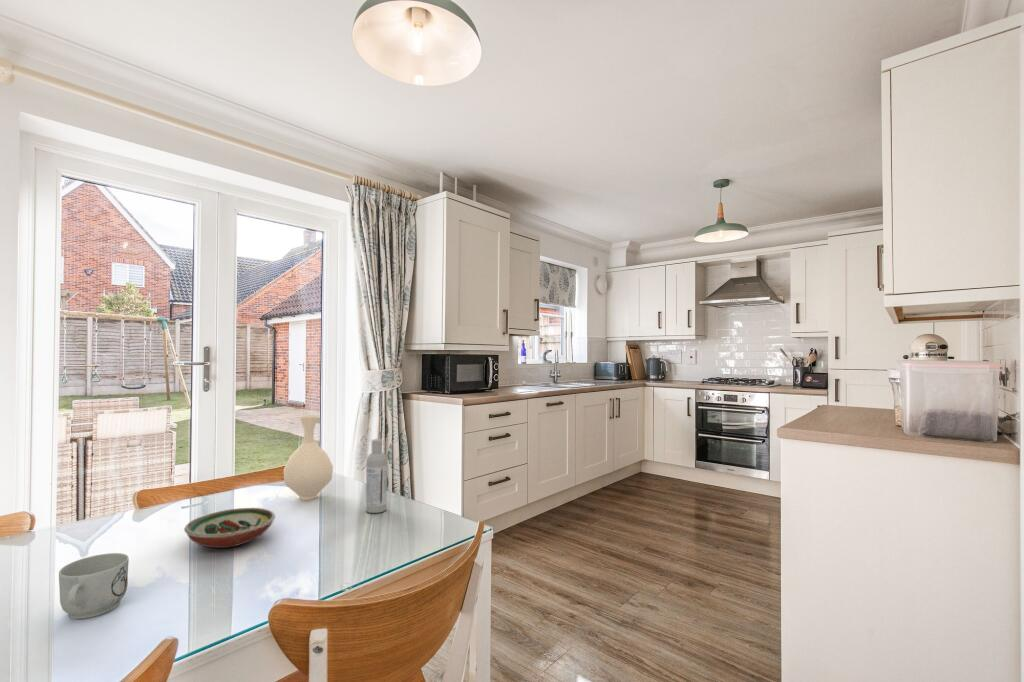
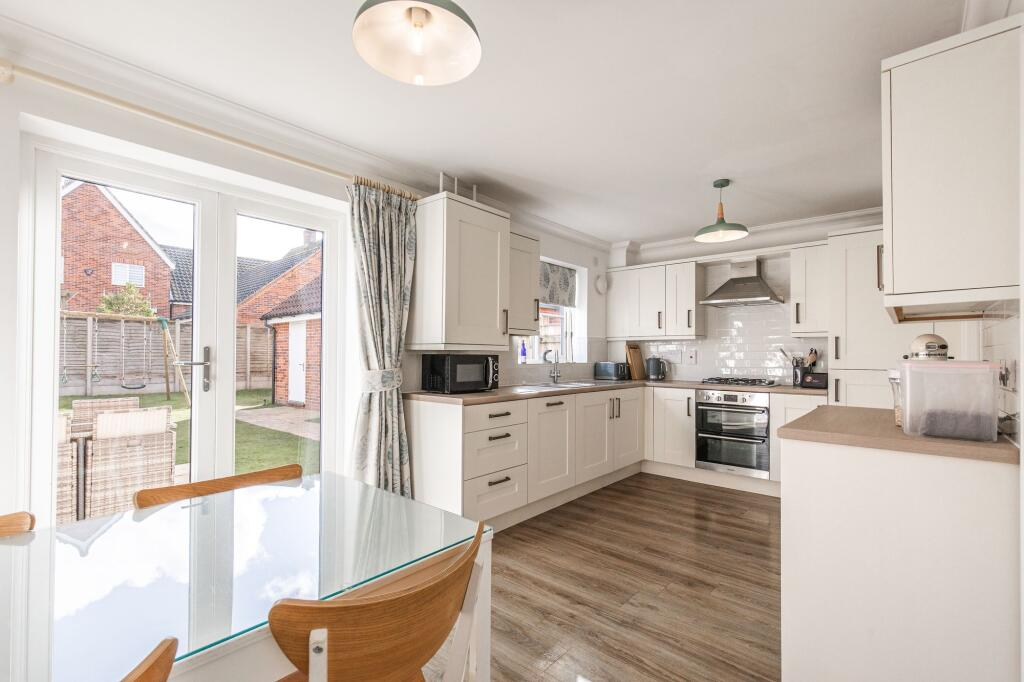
- decorative bowl (231, 530)
- bottle (376, 474)
- vase (308, 456)
- mug (90, 589)
